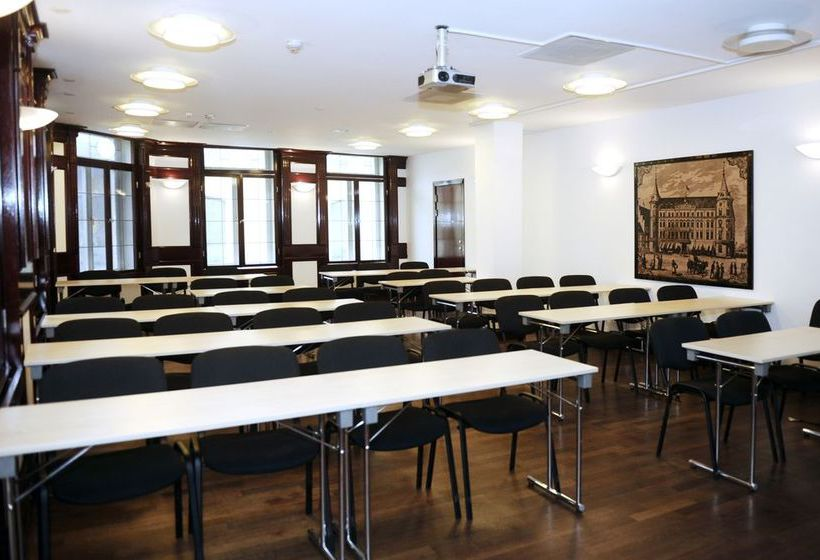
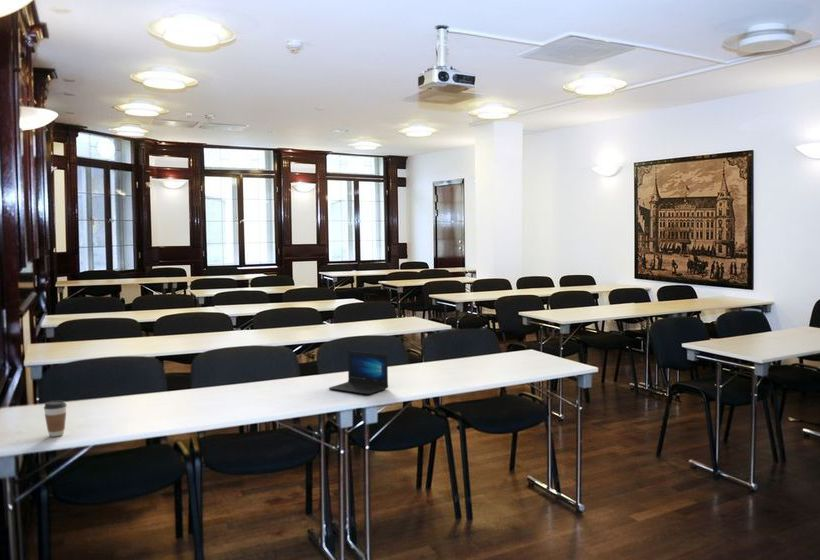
+ laptop (358, 371)
+ coffee cup (55, 418)
